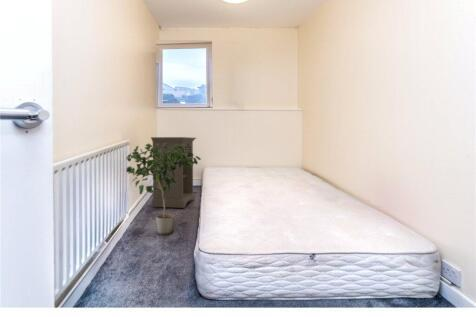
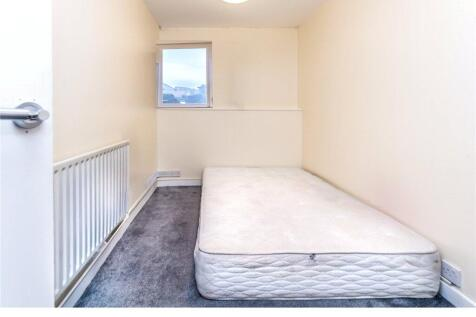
- nightstand (175, 170)
- potted plant (163, 188)
